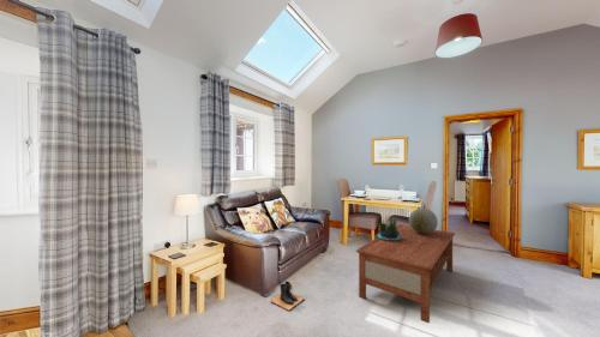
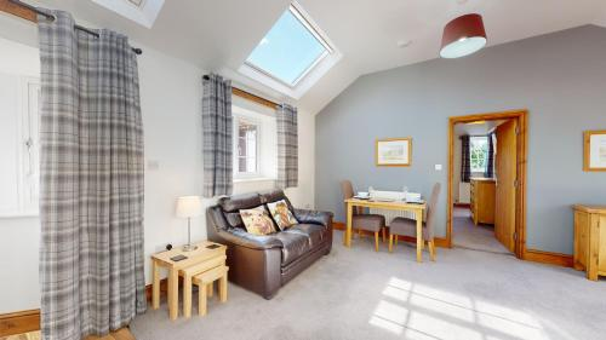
- coffee table (410, 260)
- decorative sphere (422, 221)
- boots (287, 293)
- potted plant (390, 228)
